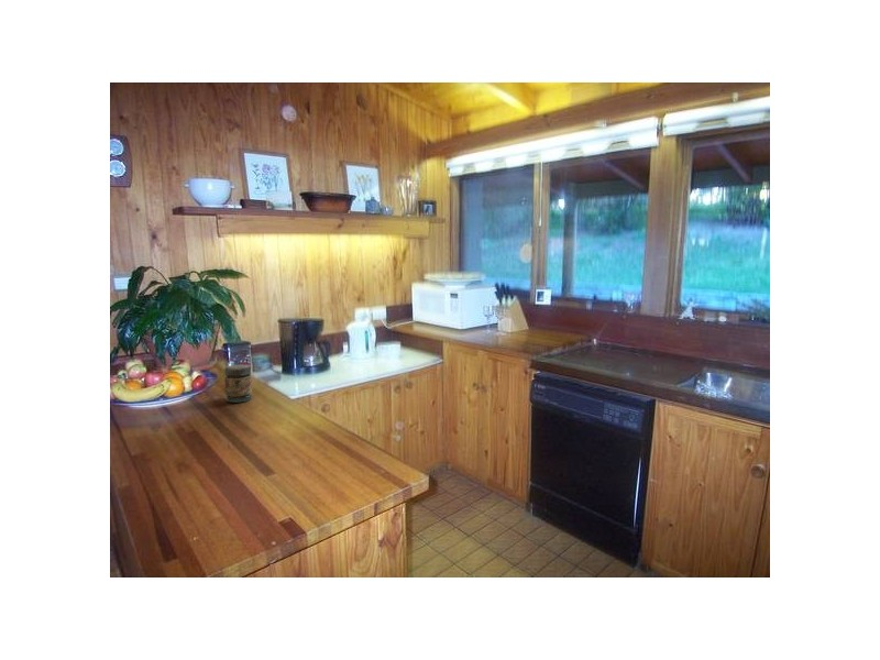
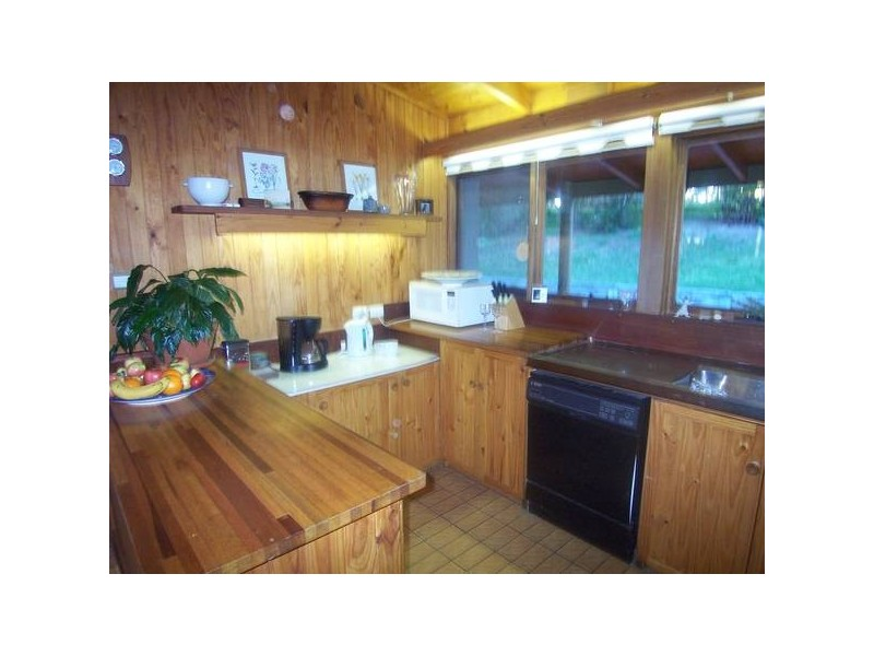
- jar (238, 383)
